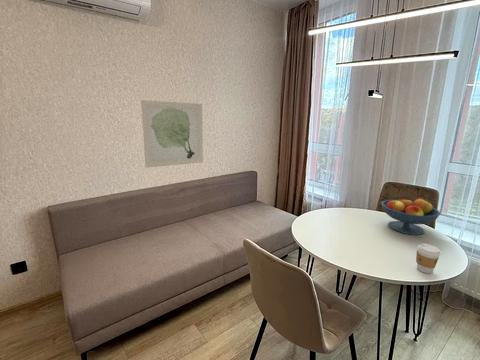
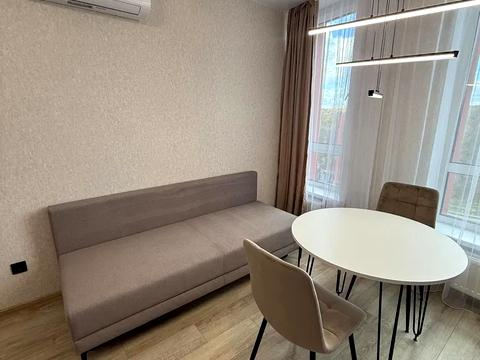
- wall art (175, 134)
- coffee cup (427, 258)
- fruit bowl (408, 214)
